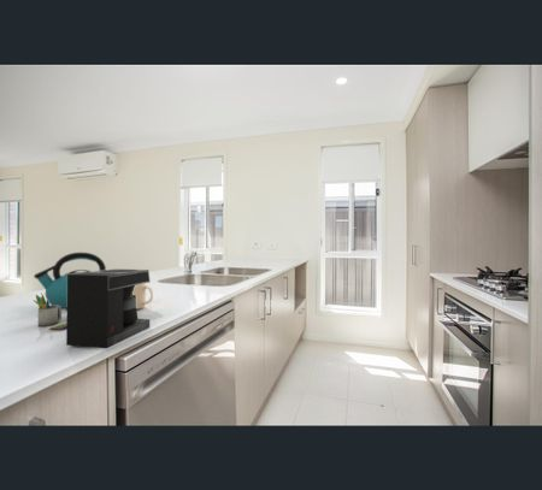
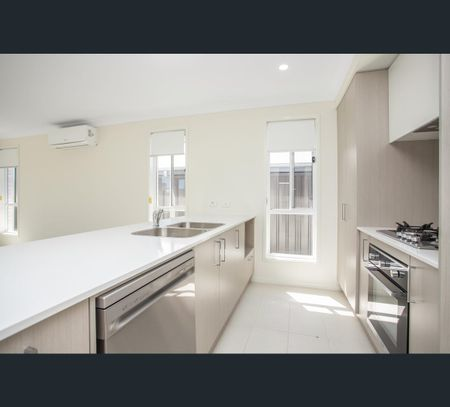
- coffee maker (75, 301)
- cup (137, 295)
- kettle (75, 272)
